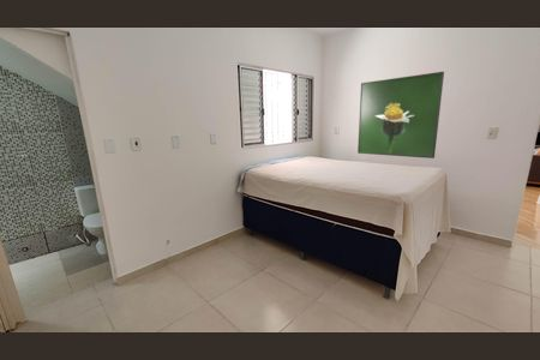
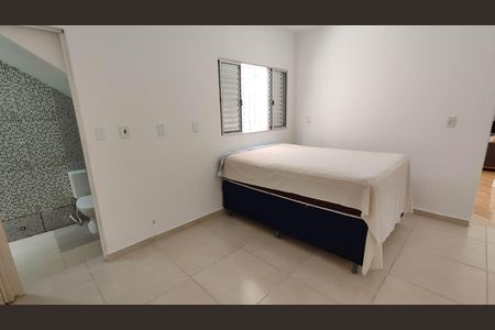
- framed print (395, 118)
